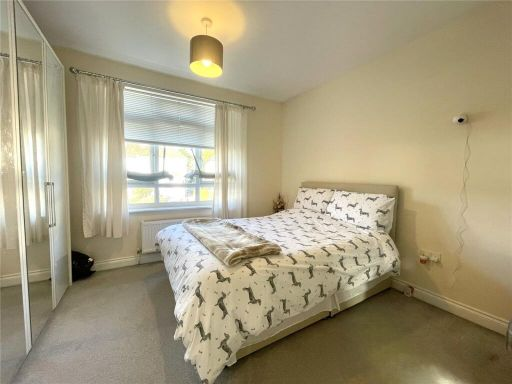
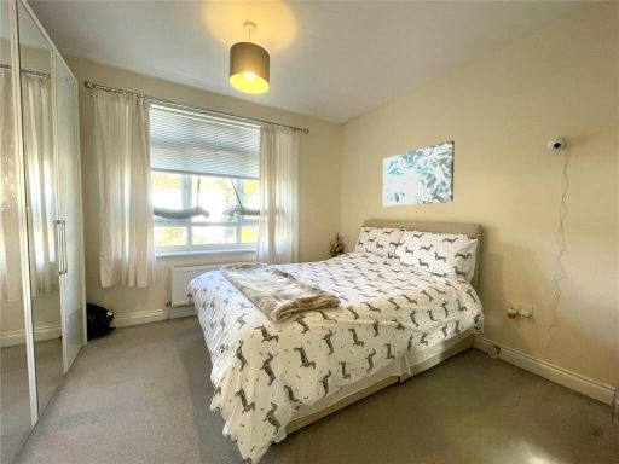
+ wall art (413, 178)
